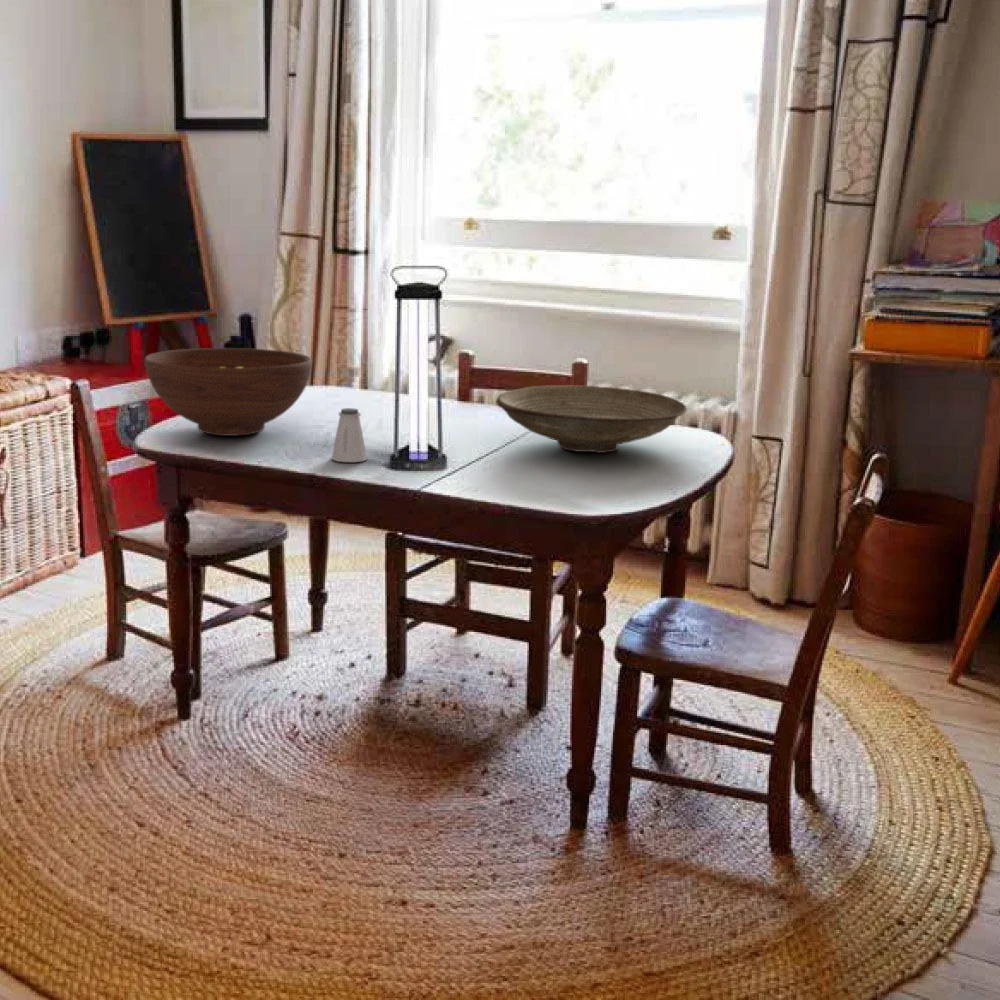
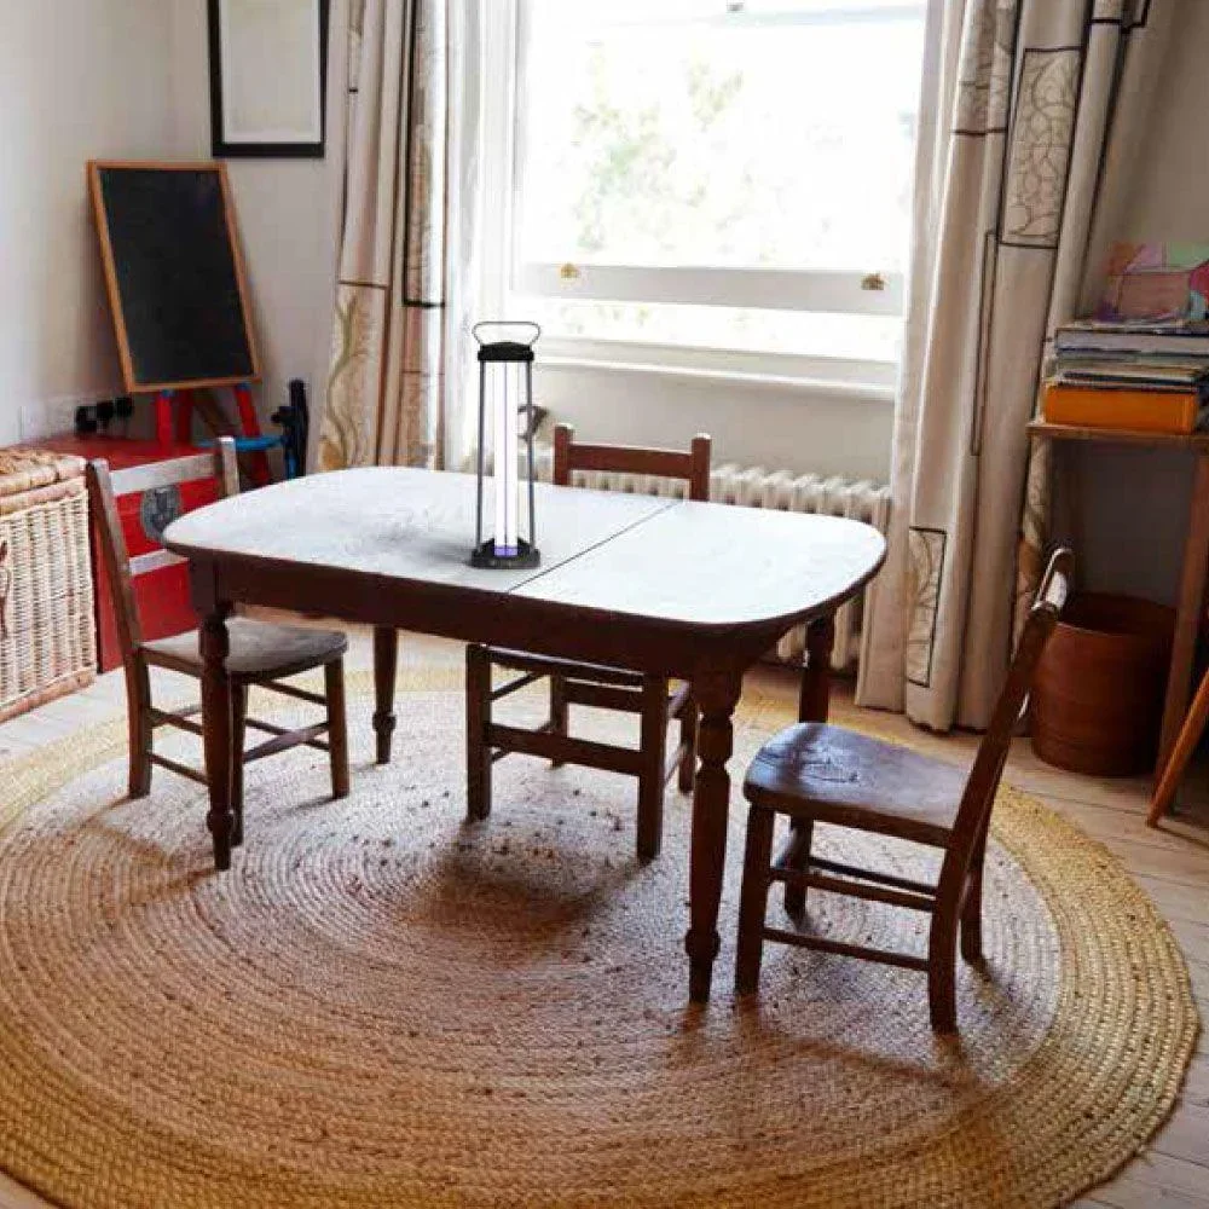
- decorative bowl (589, 423)
- fruit bowl (230, 394)
- saltshaker (349, 434)
